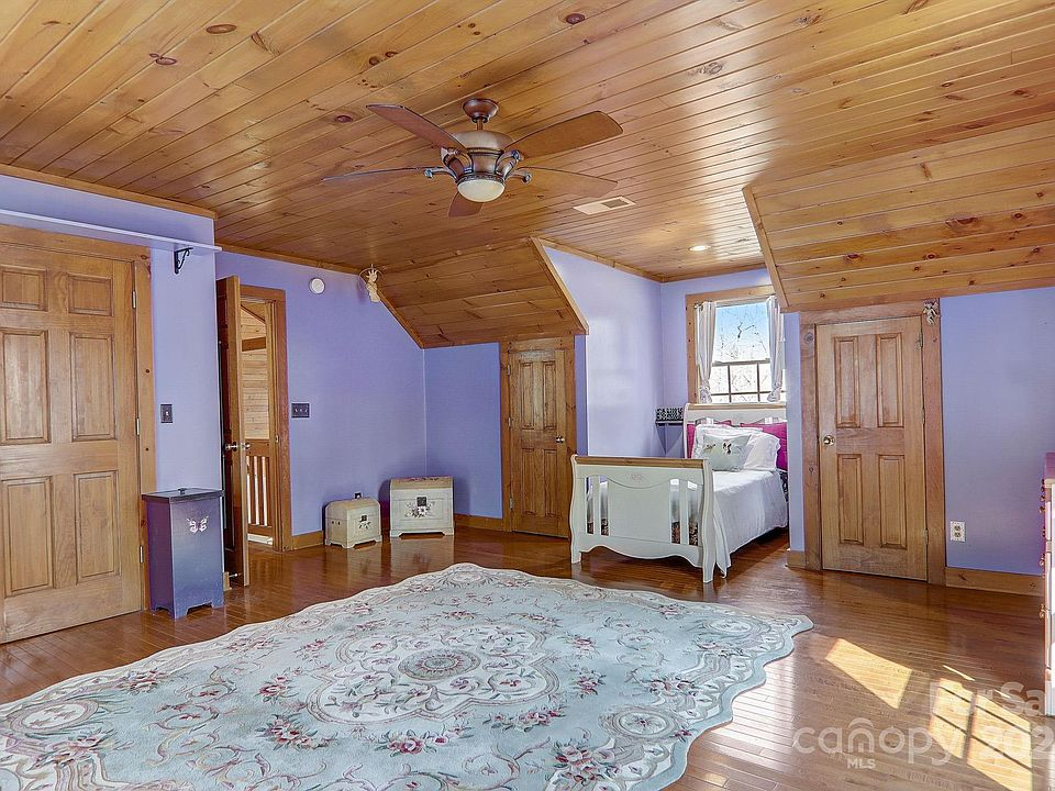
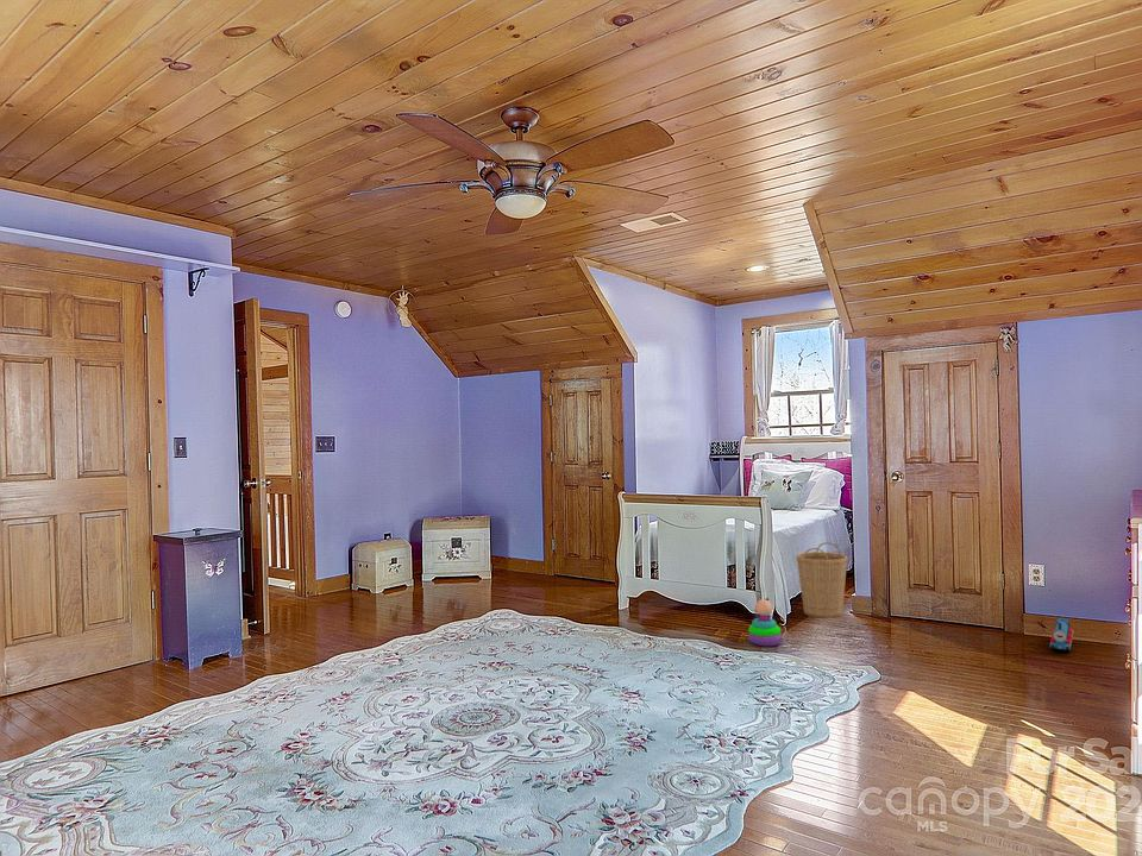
+ toy train (1061, 631)
+ basket (822, 579)
+ stacking toy (764, 621)
